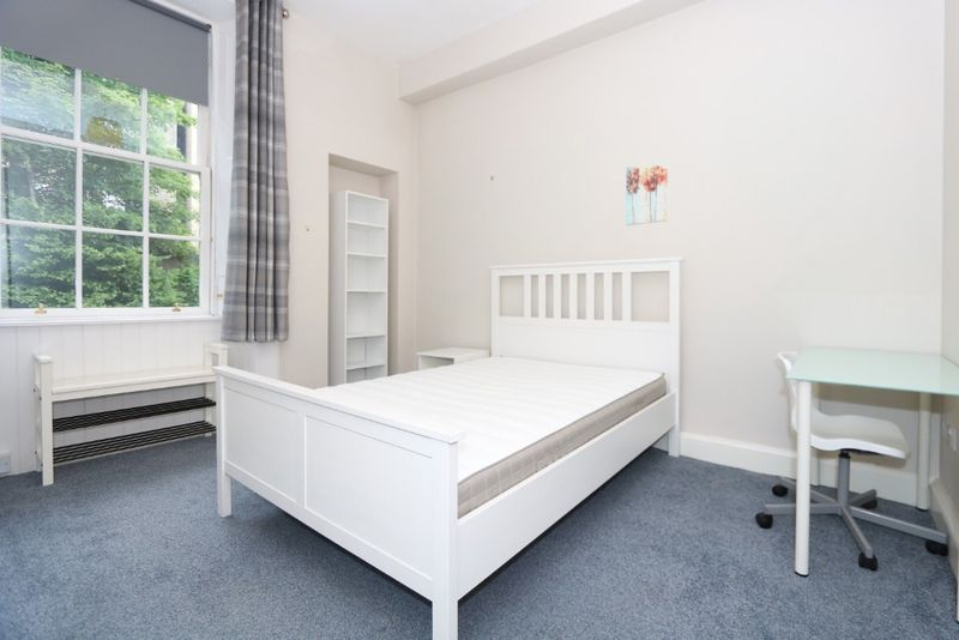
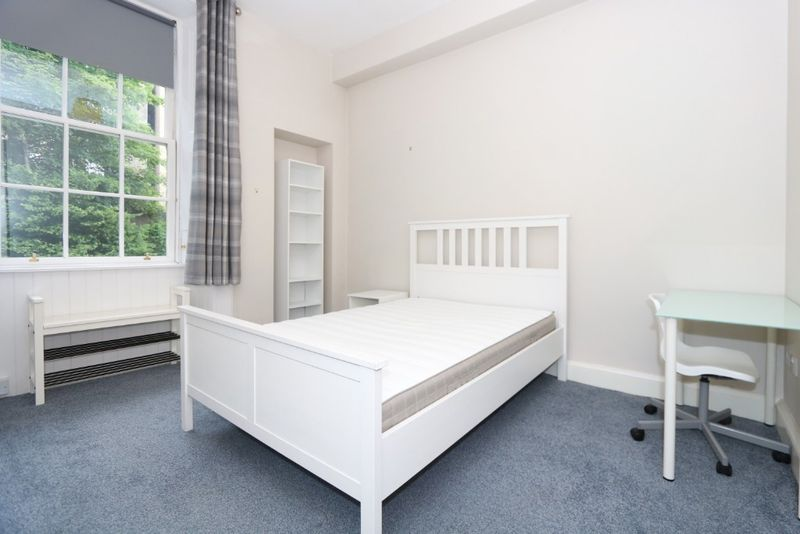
- wall art (646, 193)
